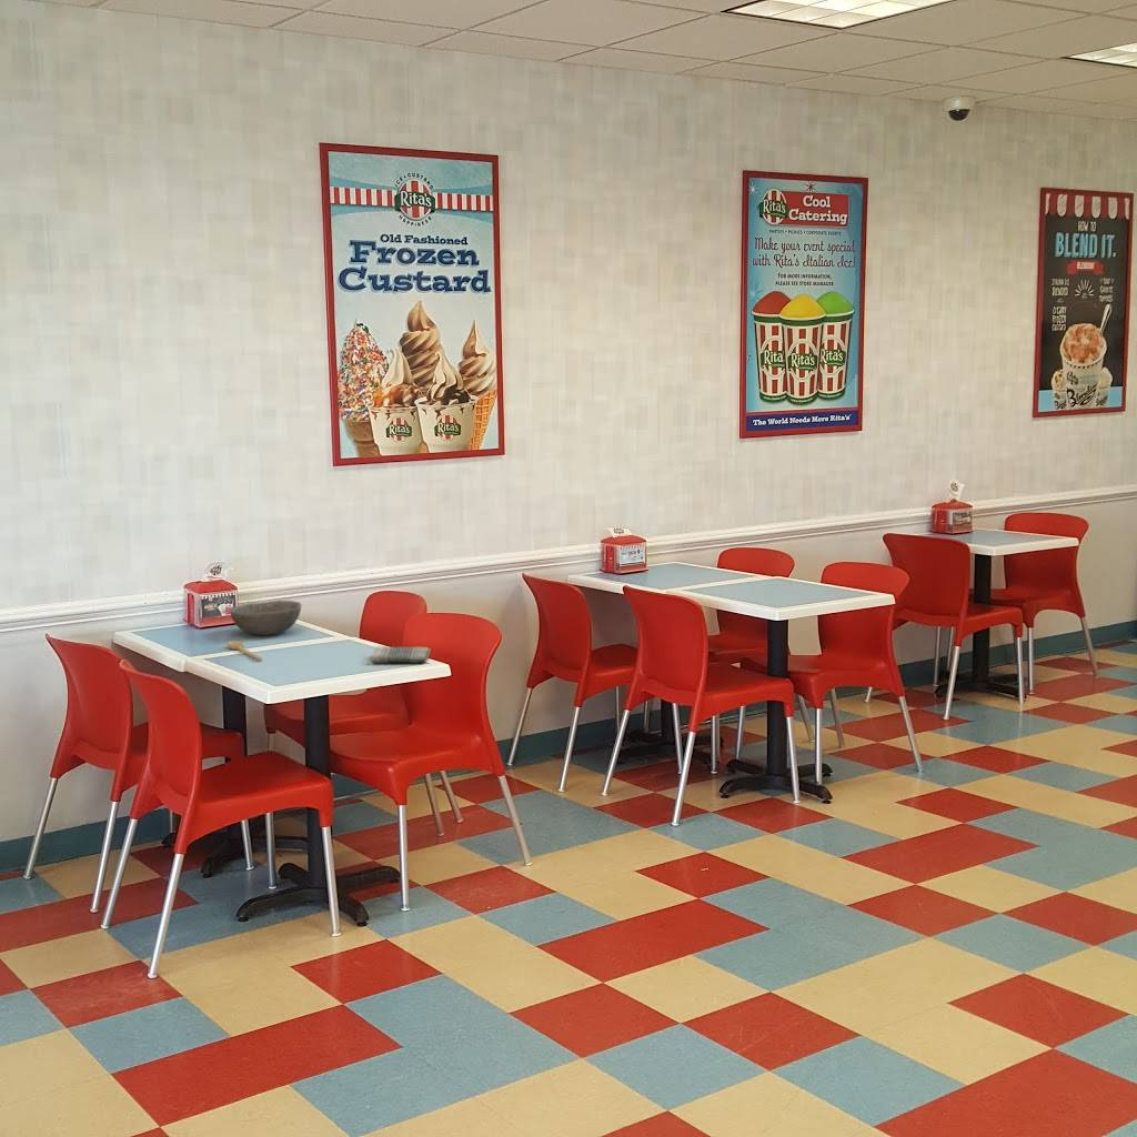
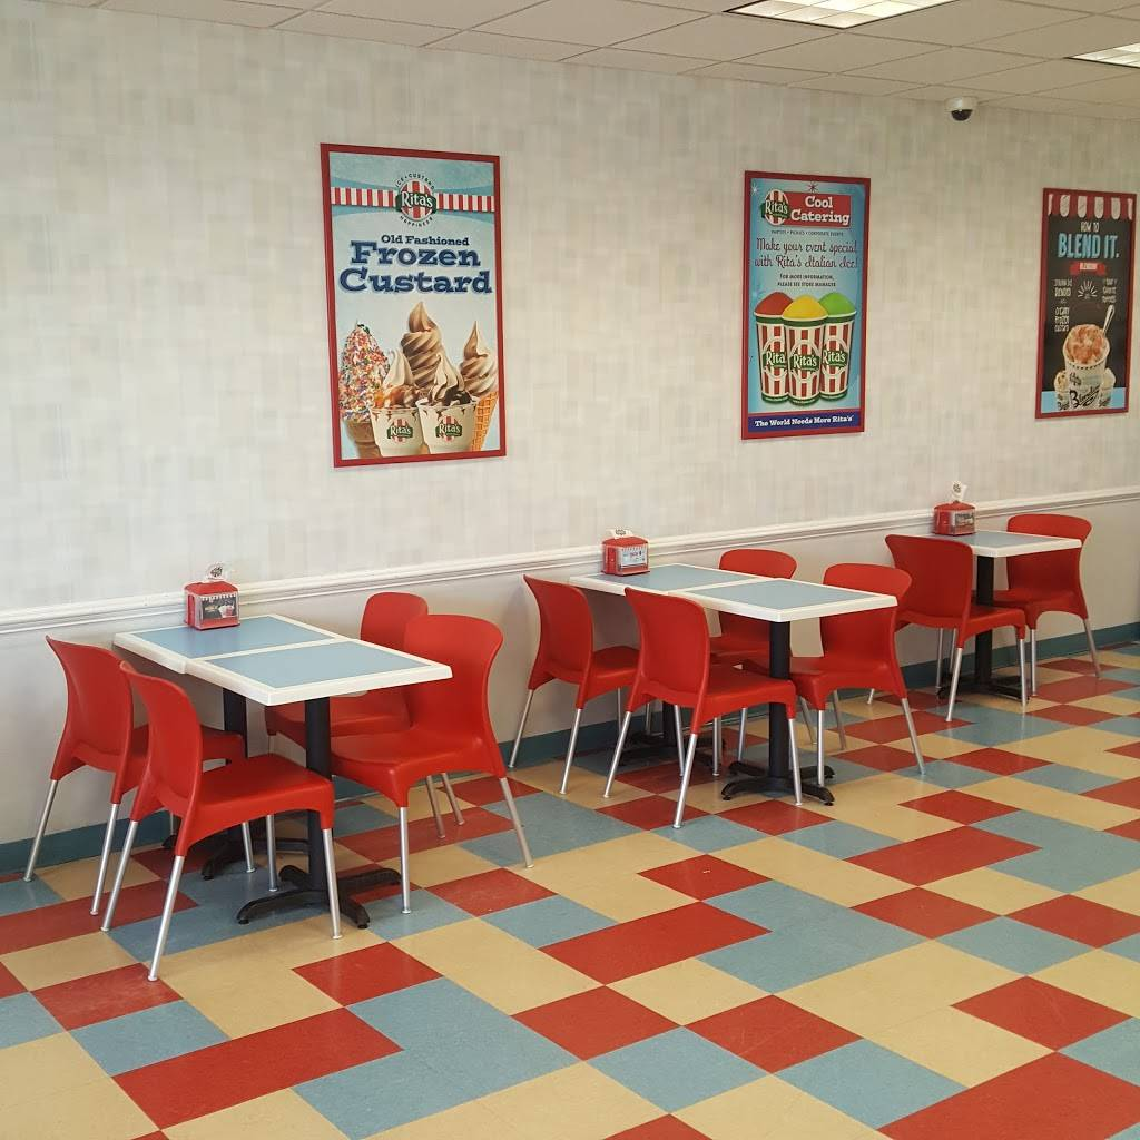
- dish towel (401, 653)
- bowl (266, 618)
- spoon (245, 651)
